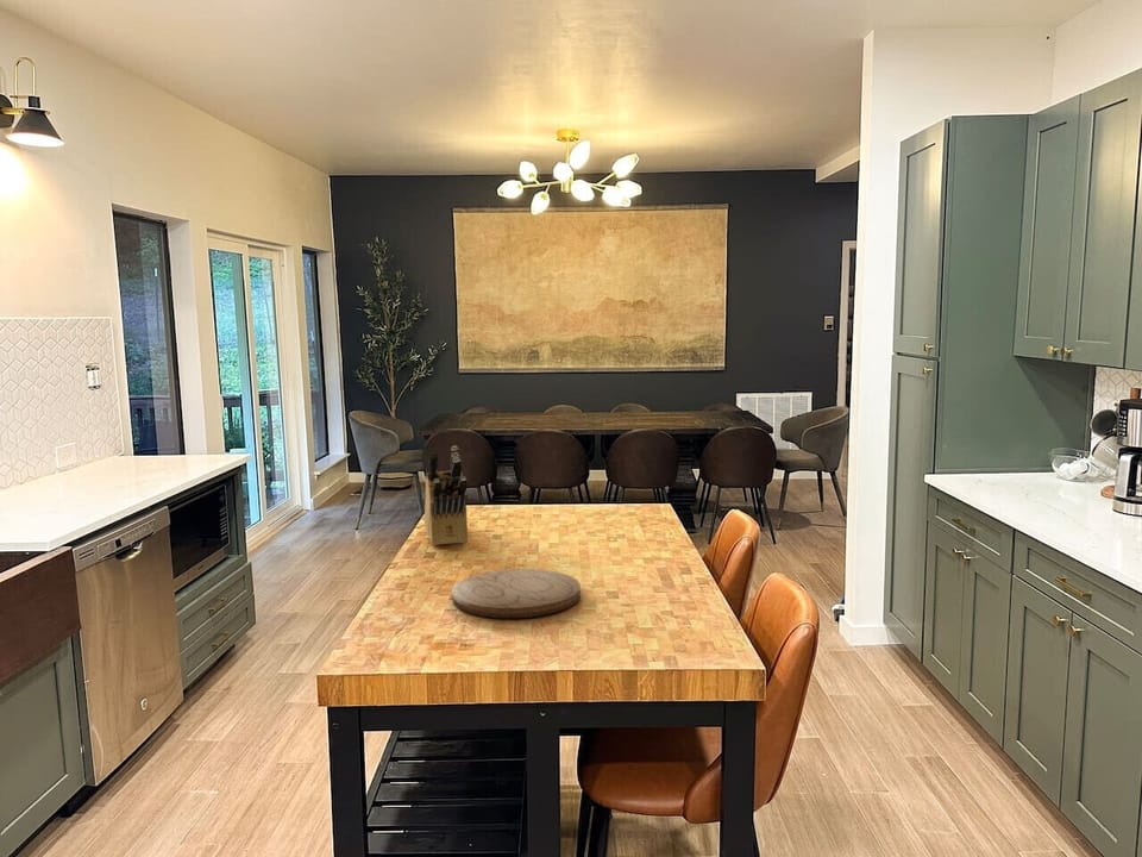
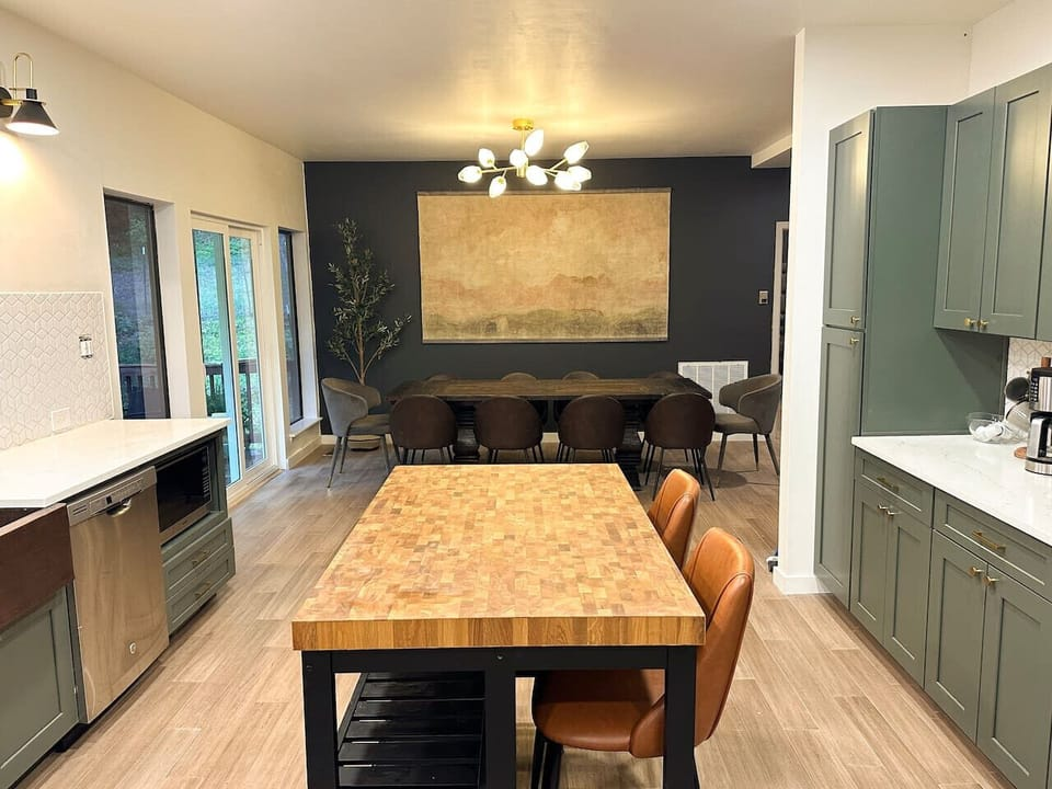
- cutting board (516, 590)
- knife block (445, 490)
